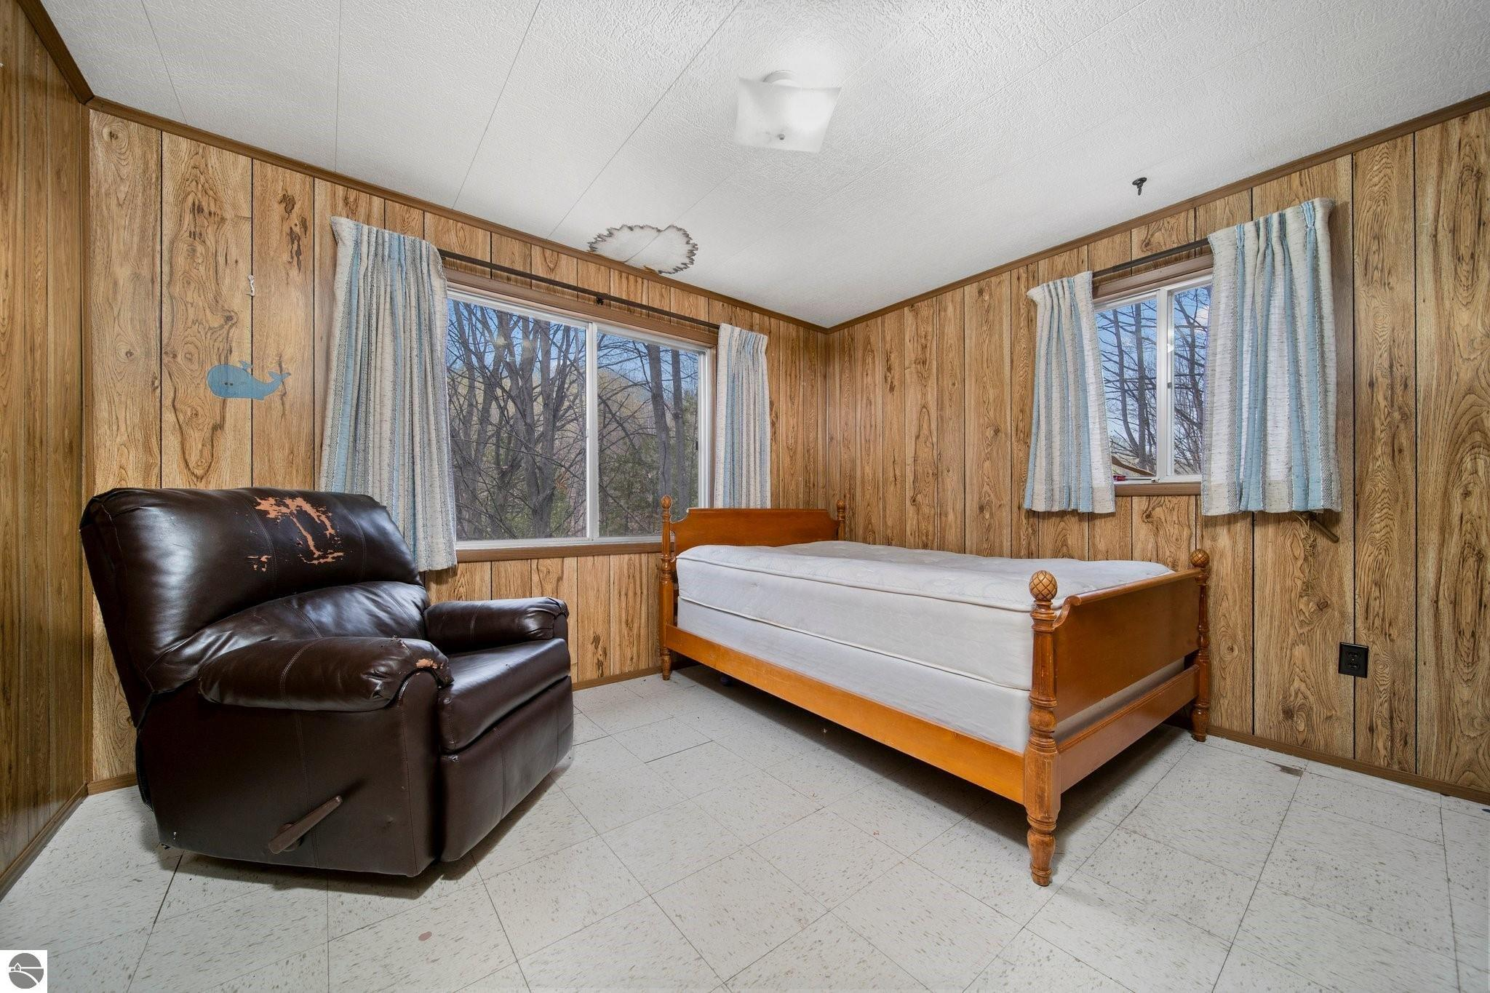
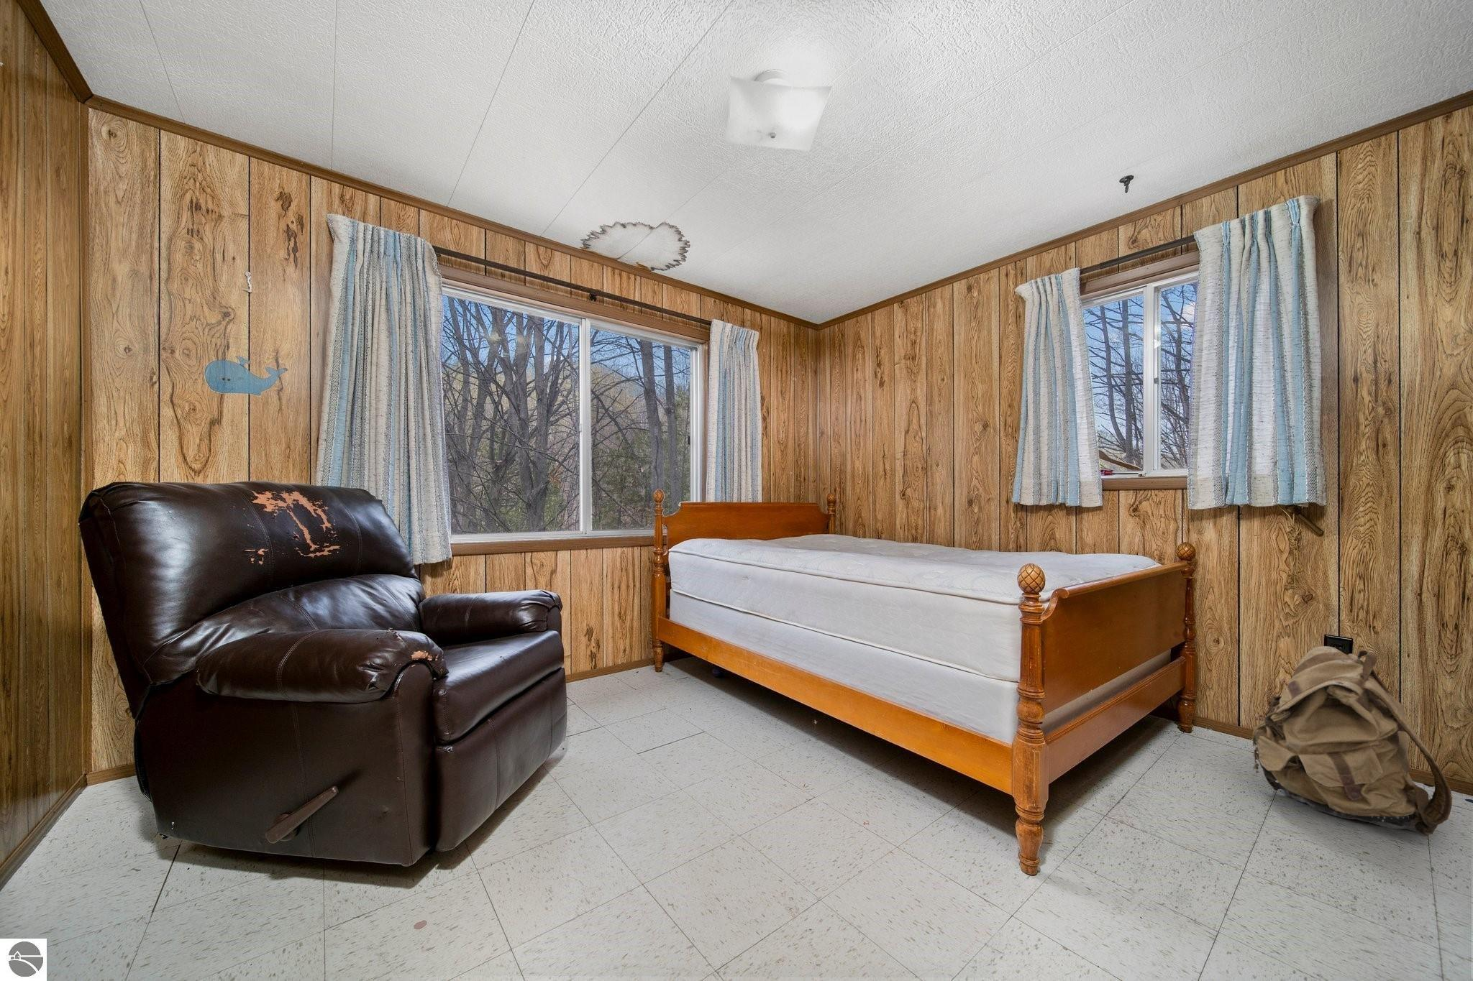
+ backpack (1346, 723)
